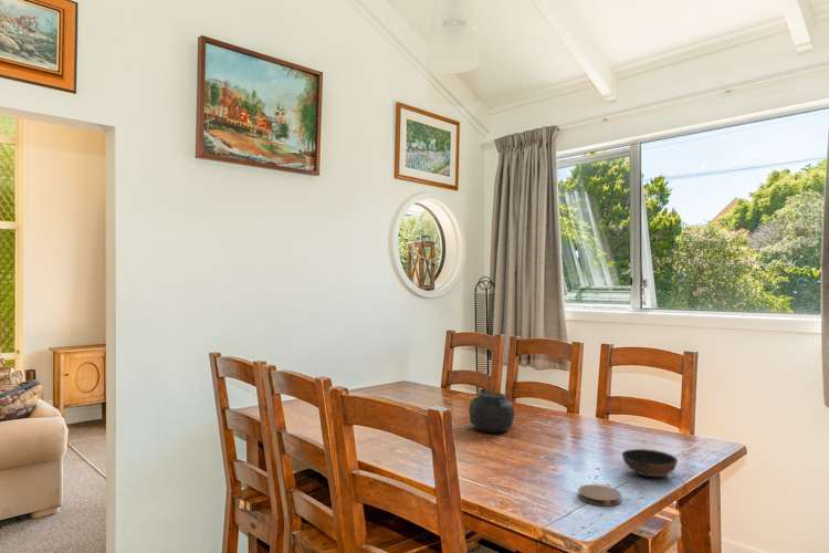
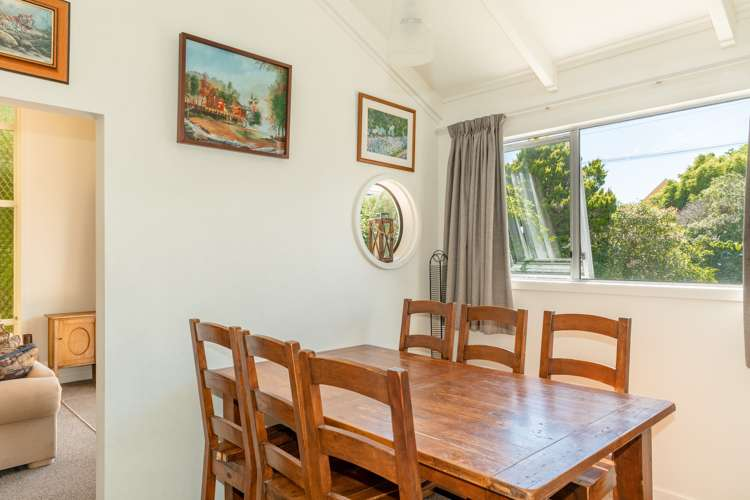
- bowl (649, 465)
- coaster (599, 494)
- teapot (490, 410)
